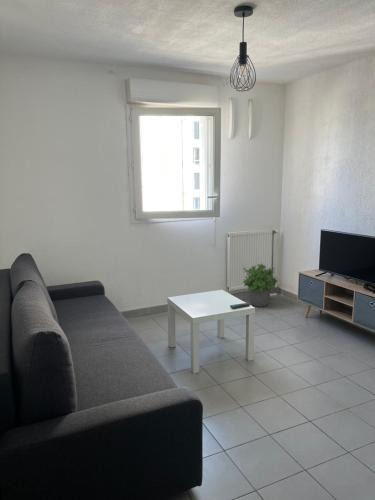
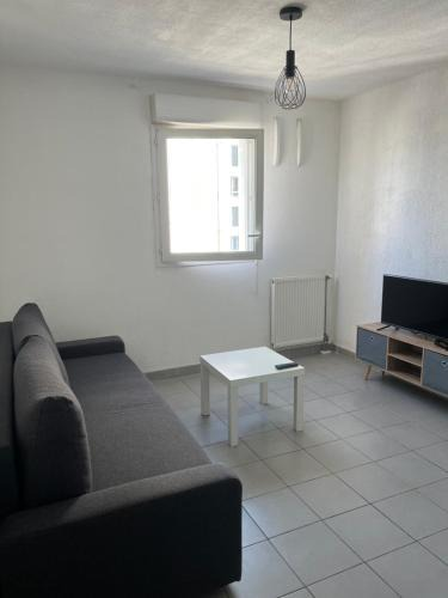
- potted plant (260, 284)
